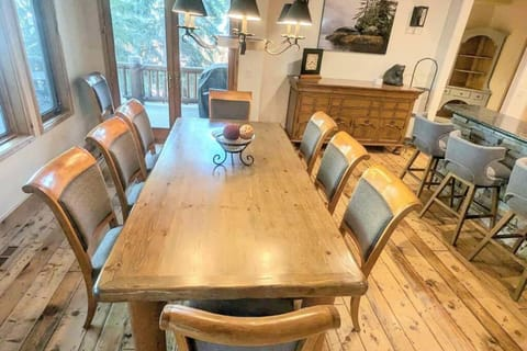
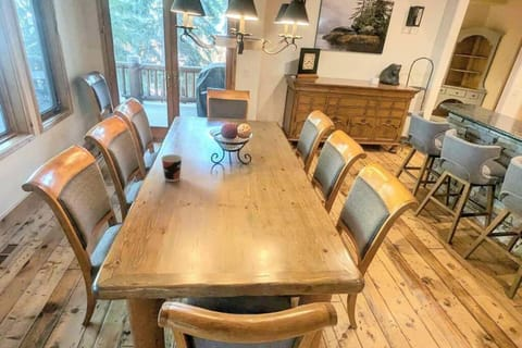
+ cup (172, 167)
